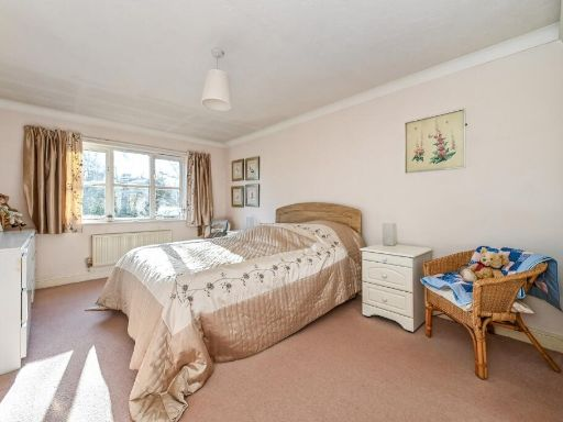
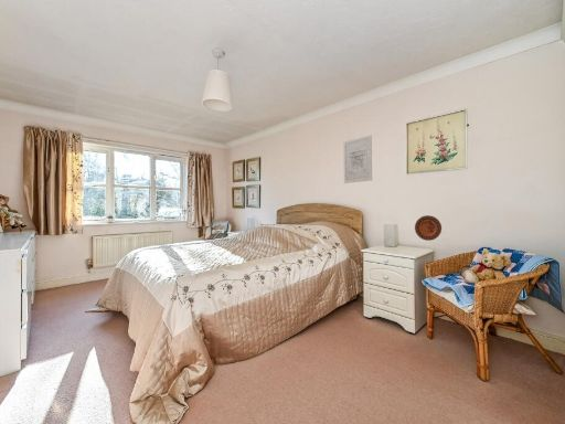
+ decorative plate (427, 227)
+ wall art (356, 160)
